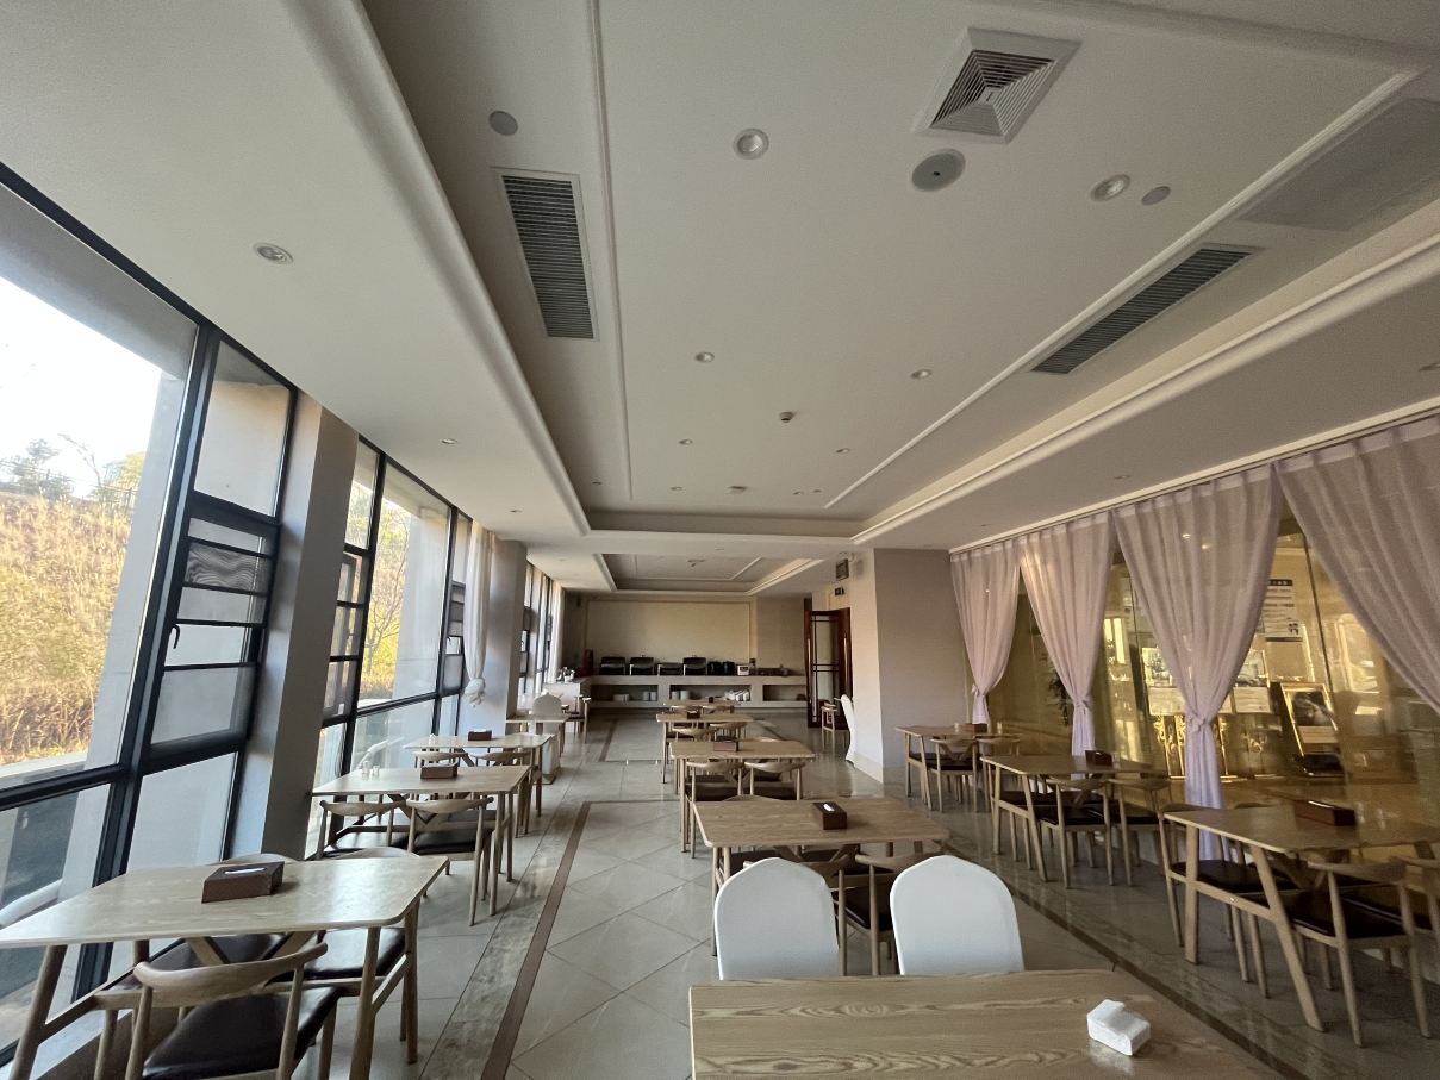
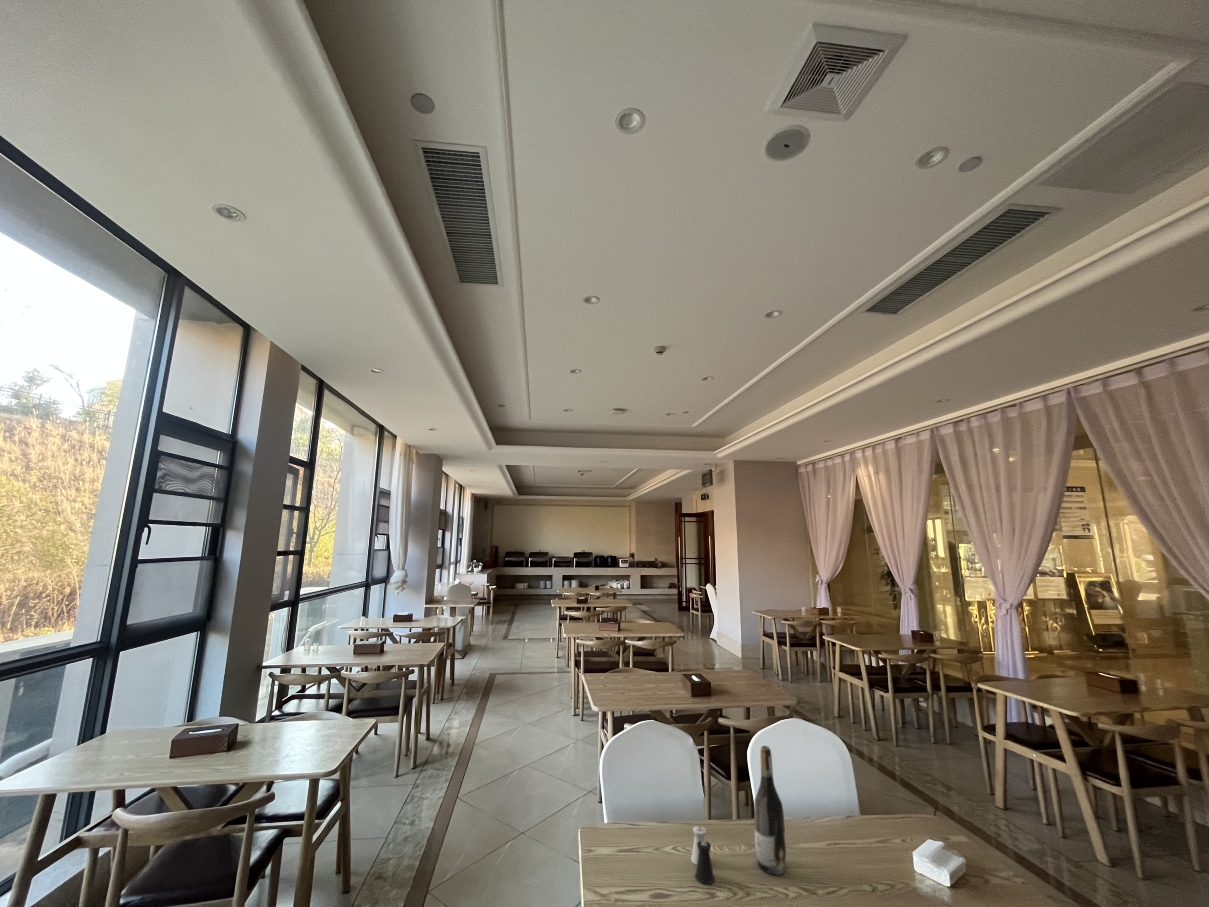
+ salt and pepper shaker (702, 851)
+ wine bottle (768, 805)
